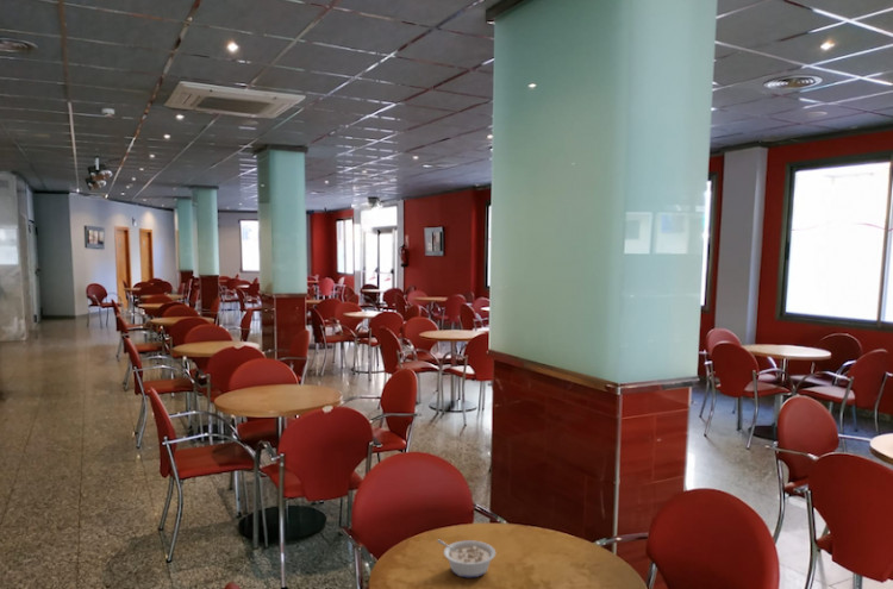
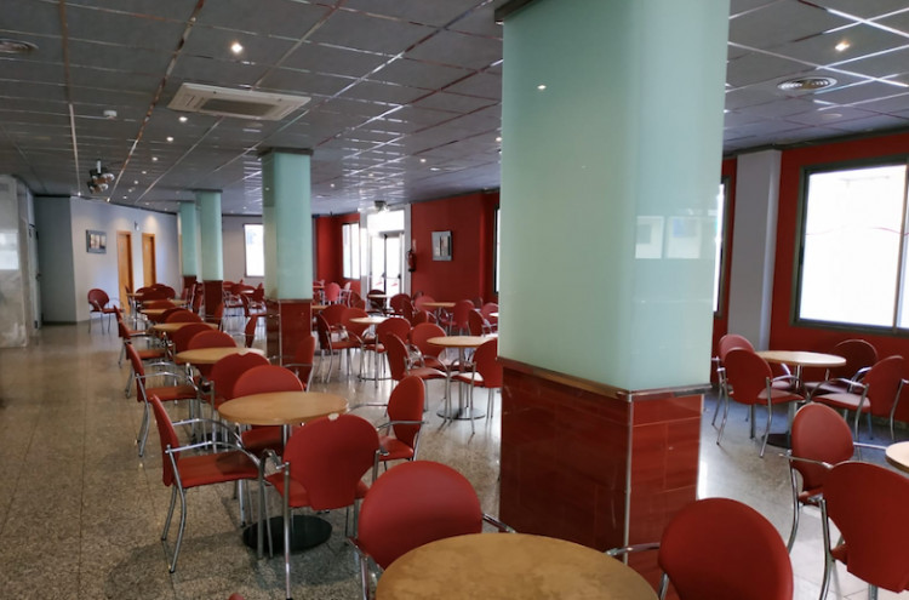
- legume (467, 558)
